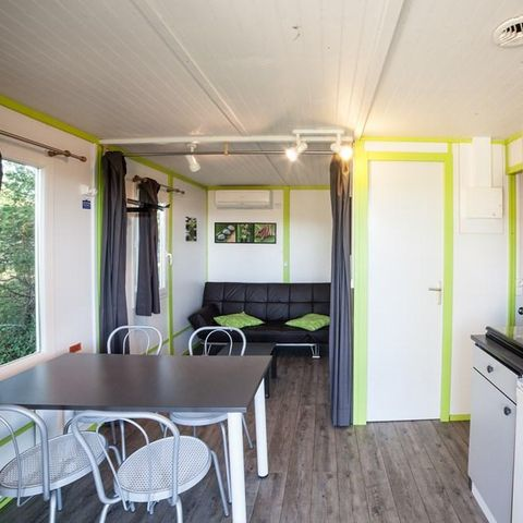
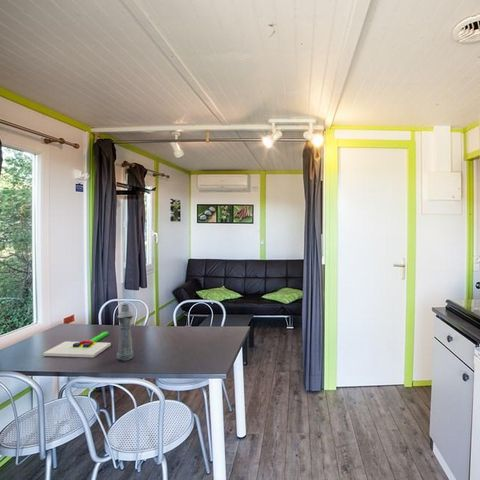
+ bottle (125, 331)
+ chopping board (88, 341)
